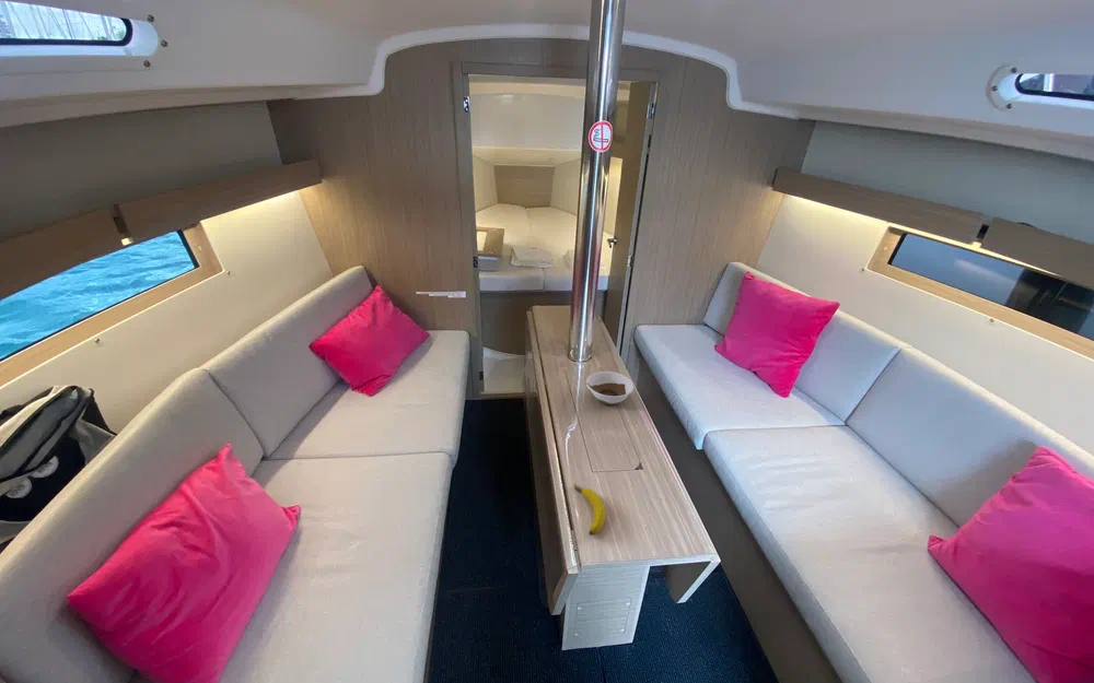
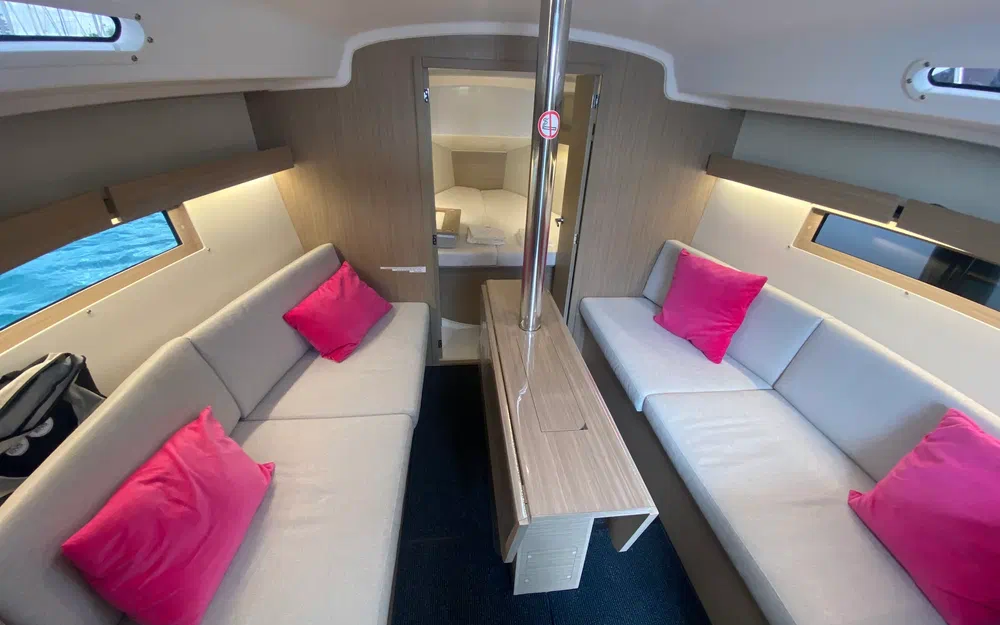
- bowl (608, 391)
- banana (591, 505)
